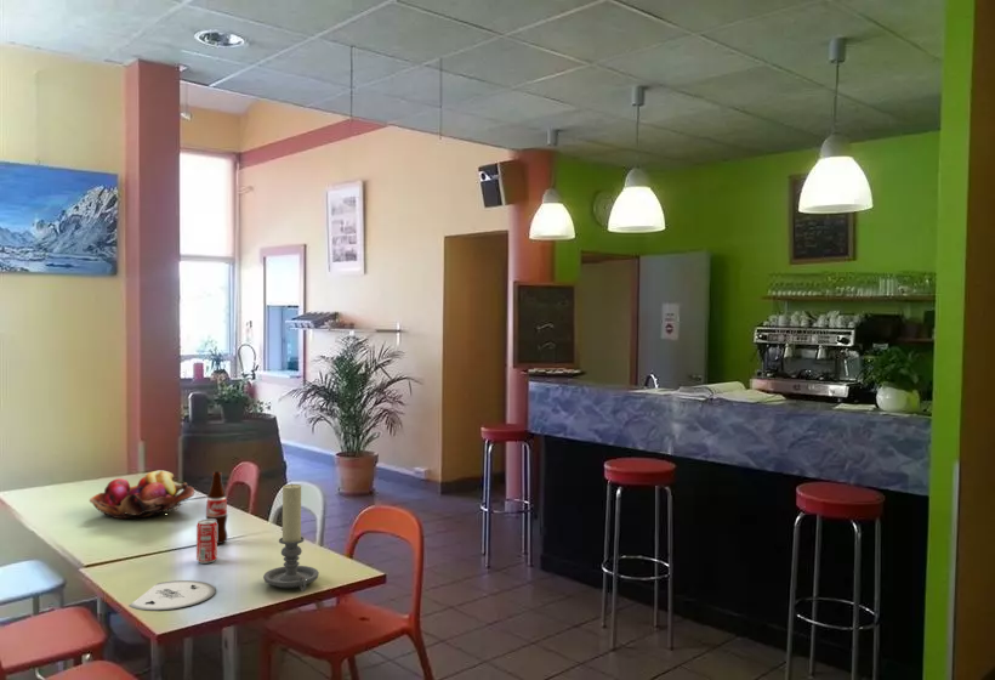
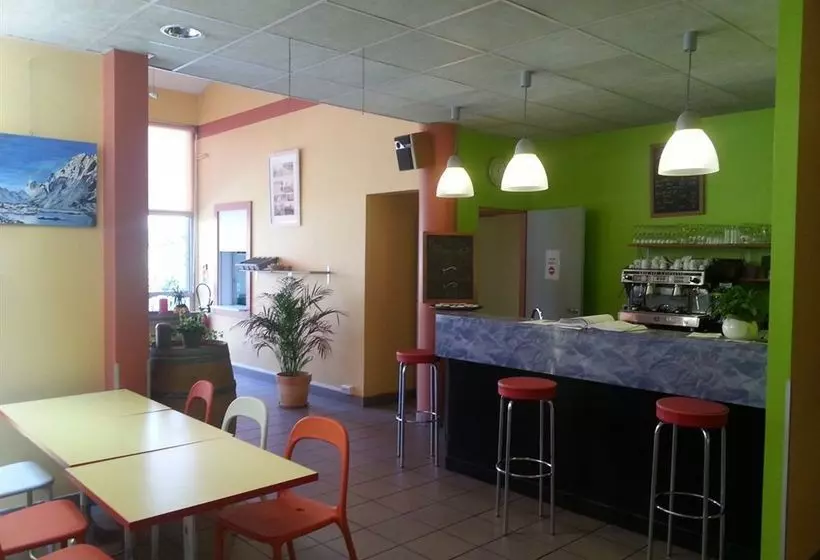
- beverage can (206, 540)
- bottle (216, 506)
- fruit basket (146, 492)
- candle holder (292, 534)
- plate (170, 593)
